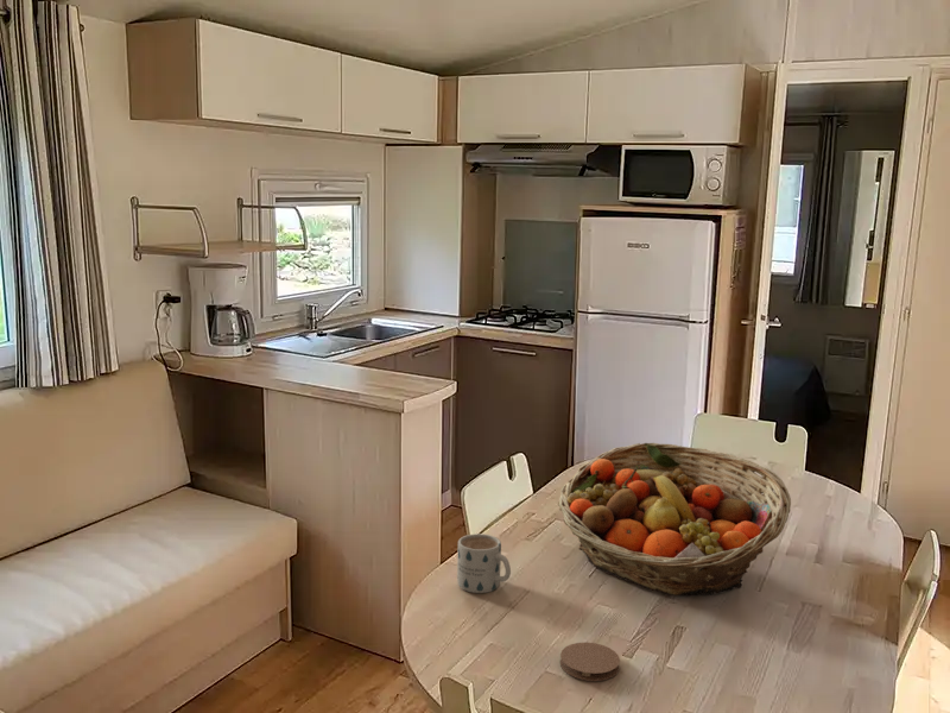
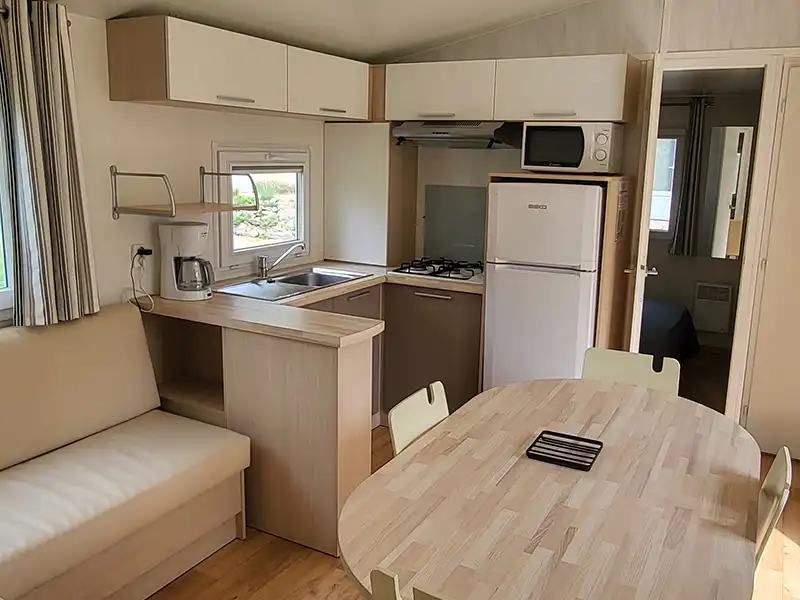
- coaster (589, 661)
- mug (484, 564)
- fruit basket (669, 513)
